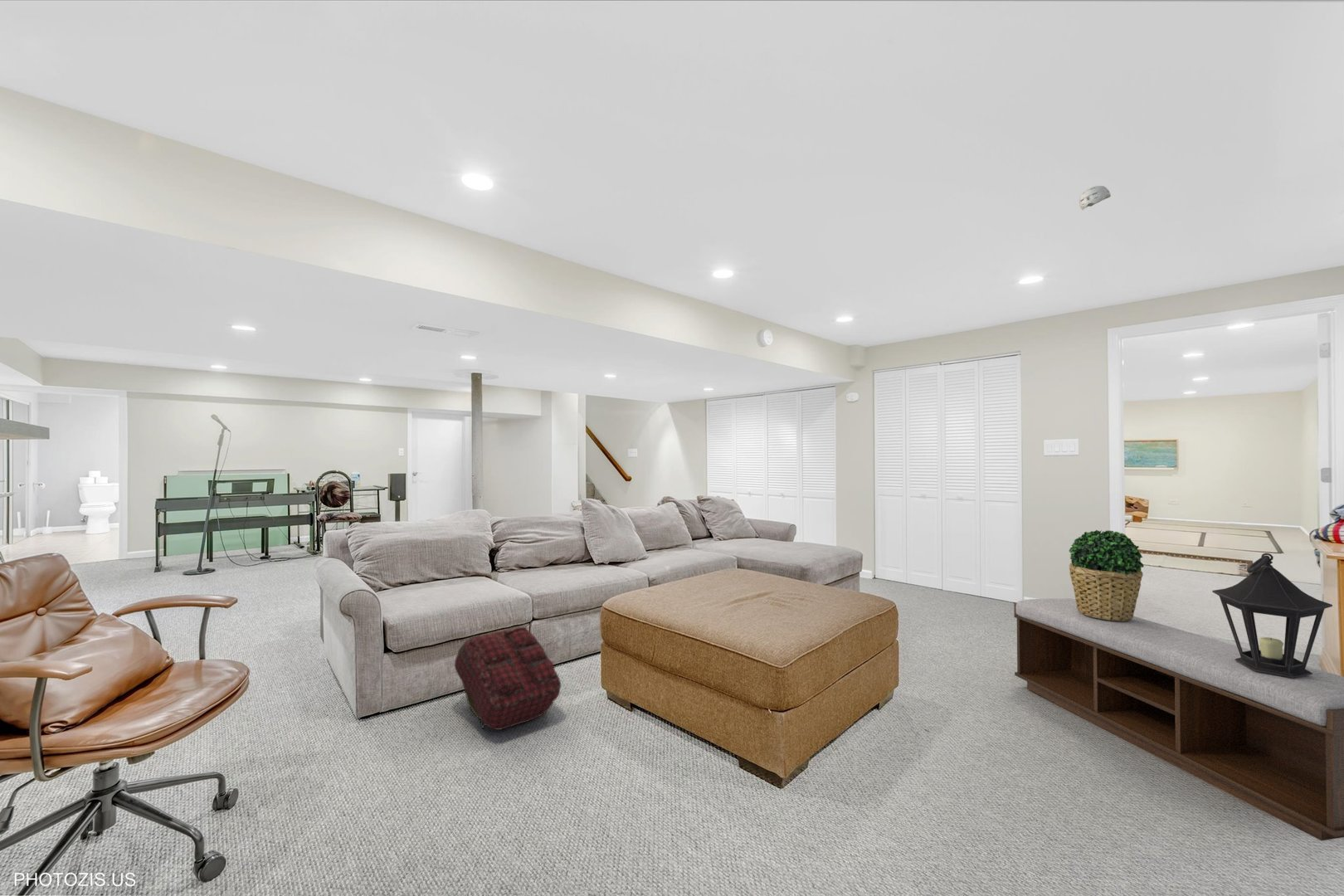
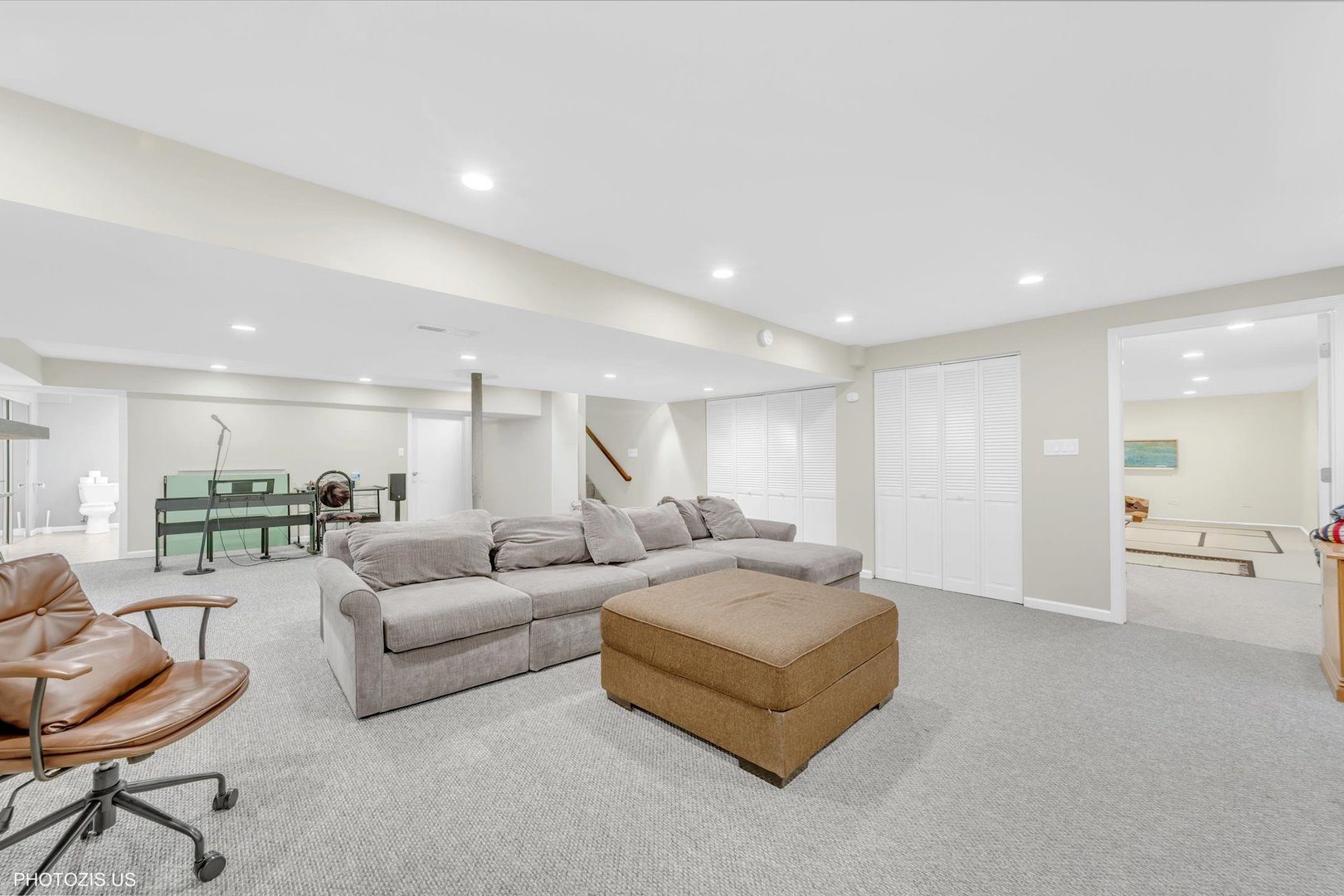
- smoke detector (1094, 198)
- potted plant (1104, 572)
- backpack (504, 671)
- bench (1164, 687)
- lantern (1271, 611)
